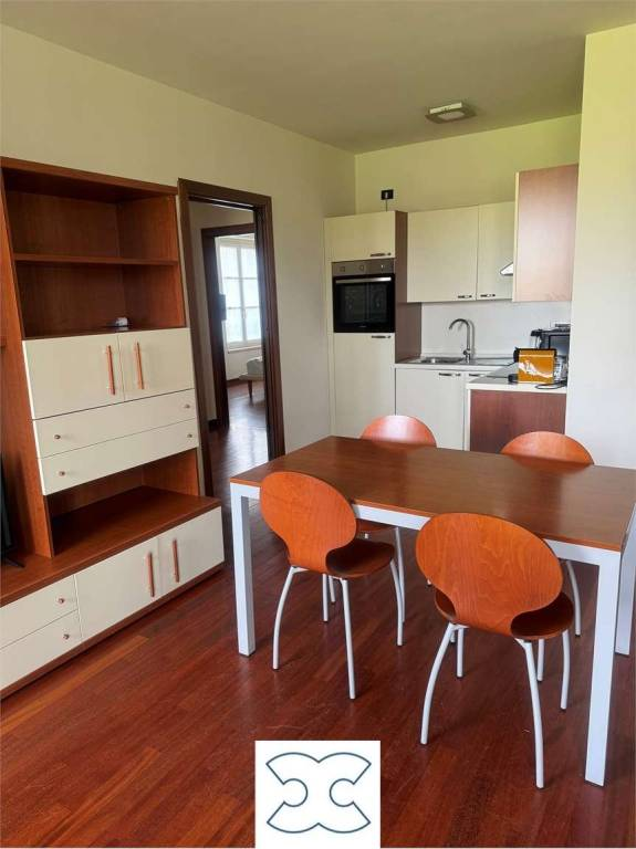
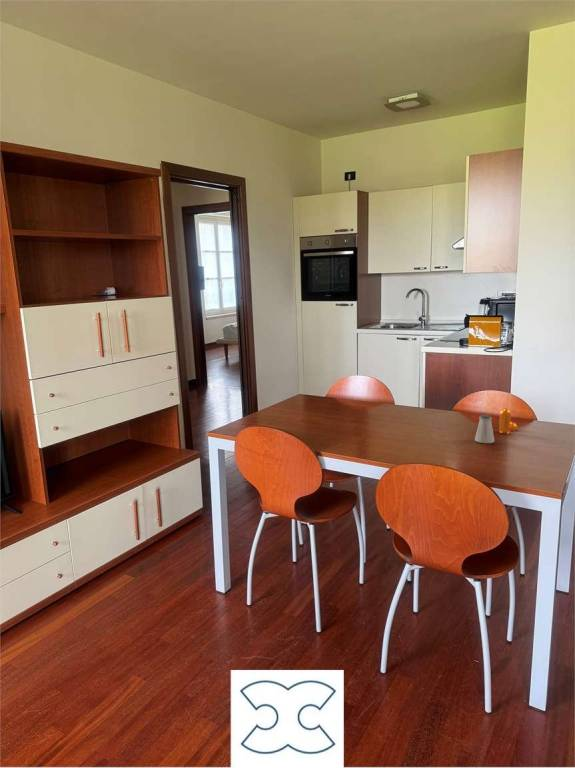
+ pepper shaker (509, 419)
+ saltshaker (485, 428)
